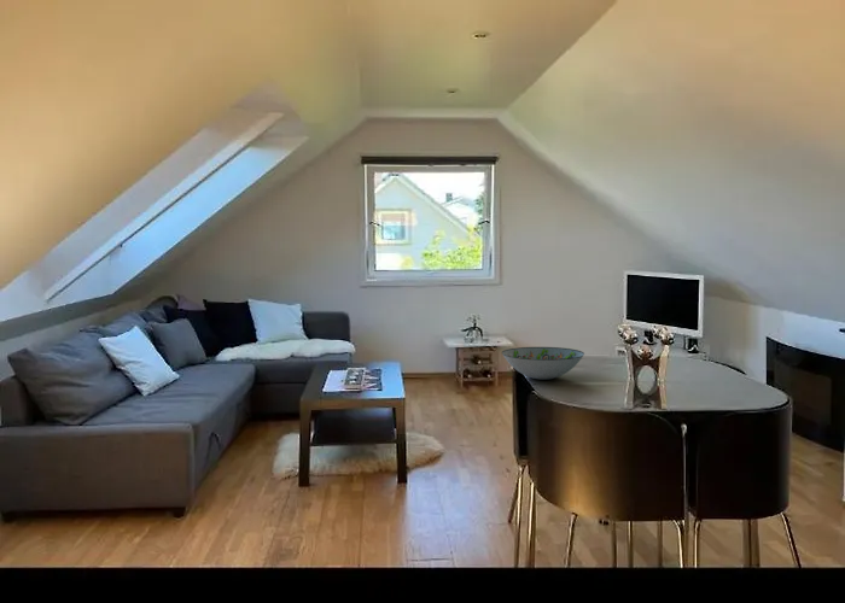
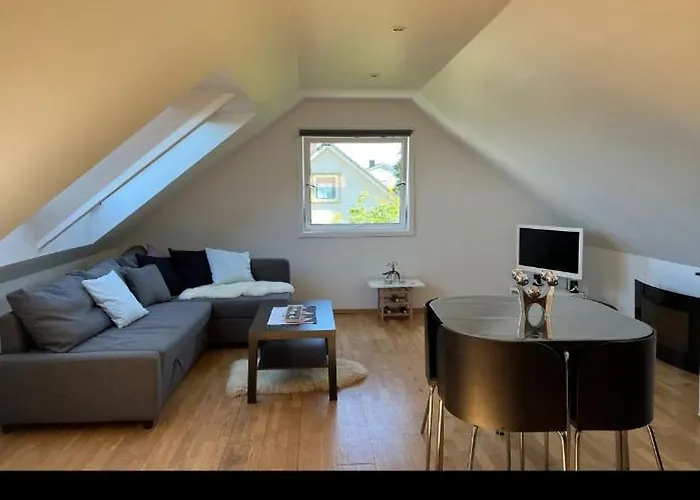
- decorative bowl (542, 364)
